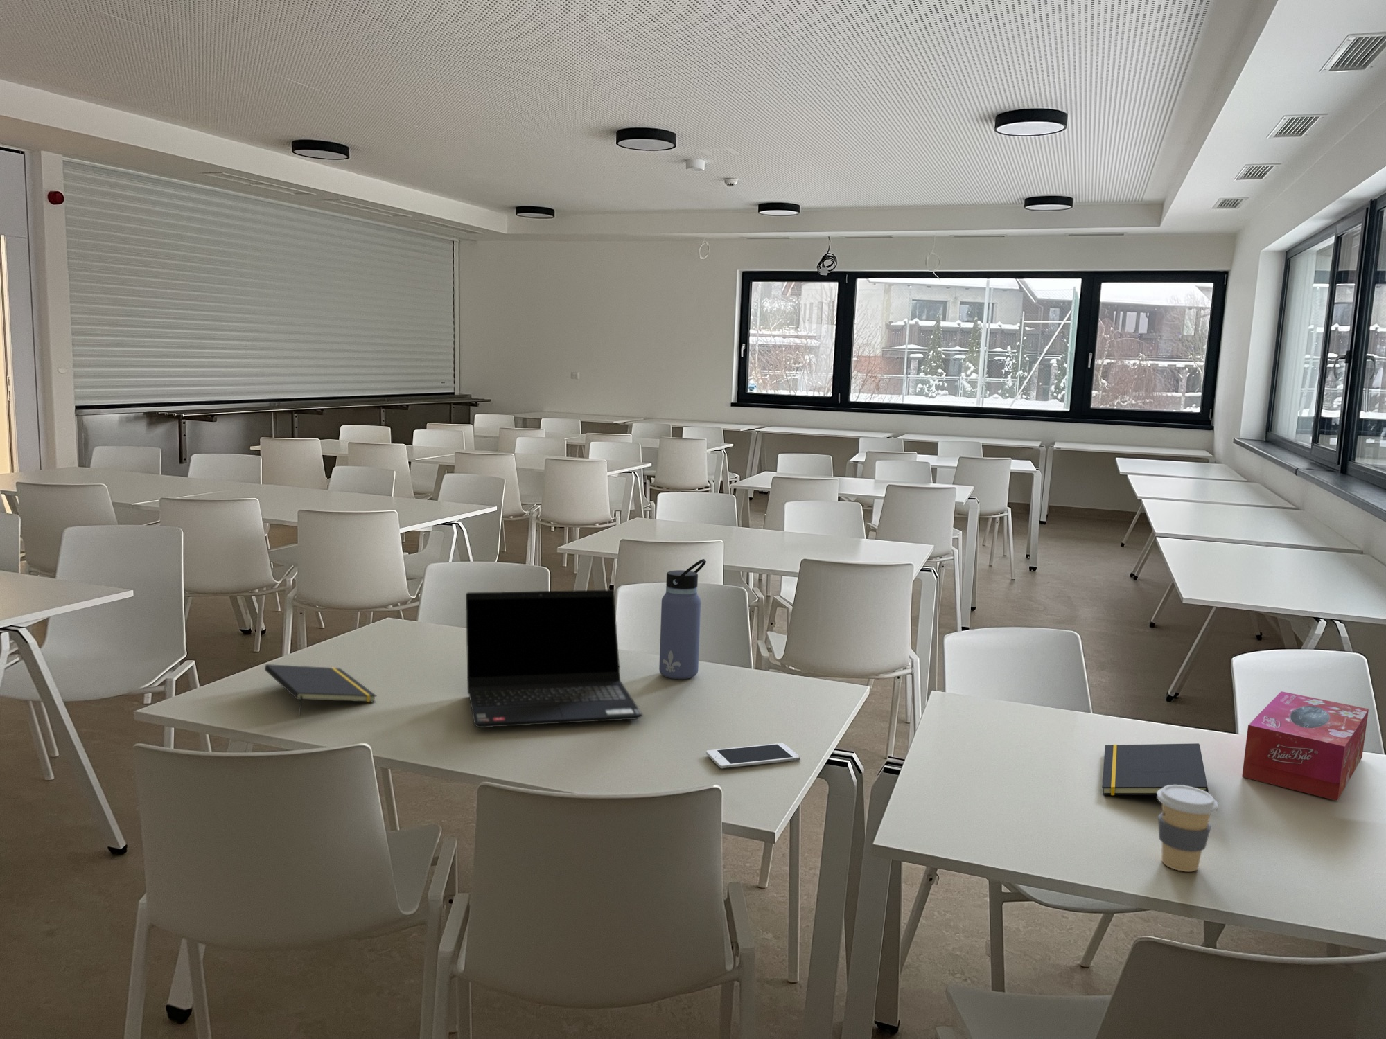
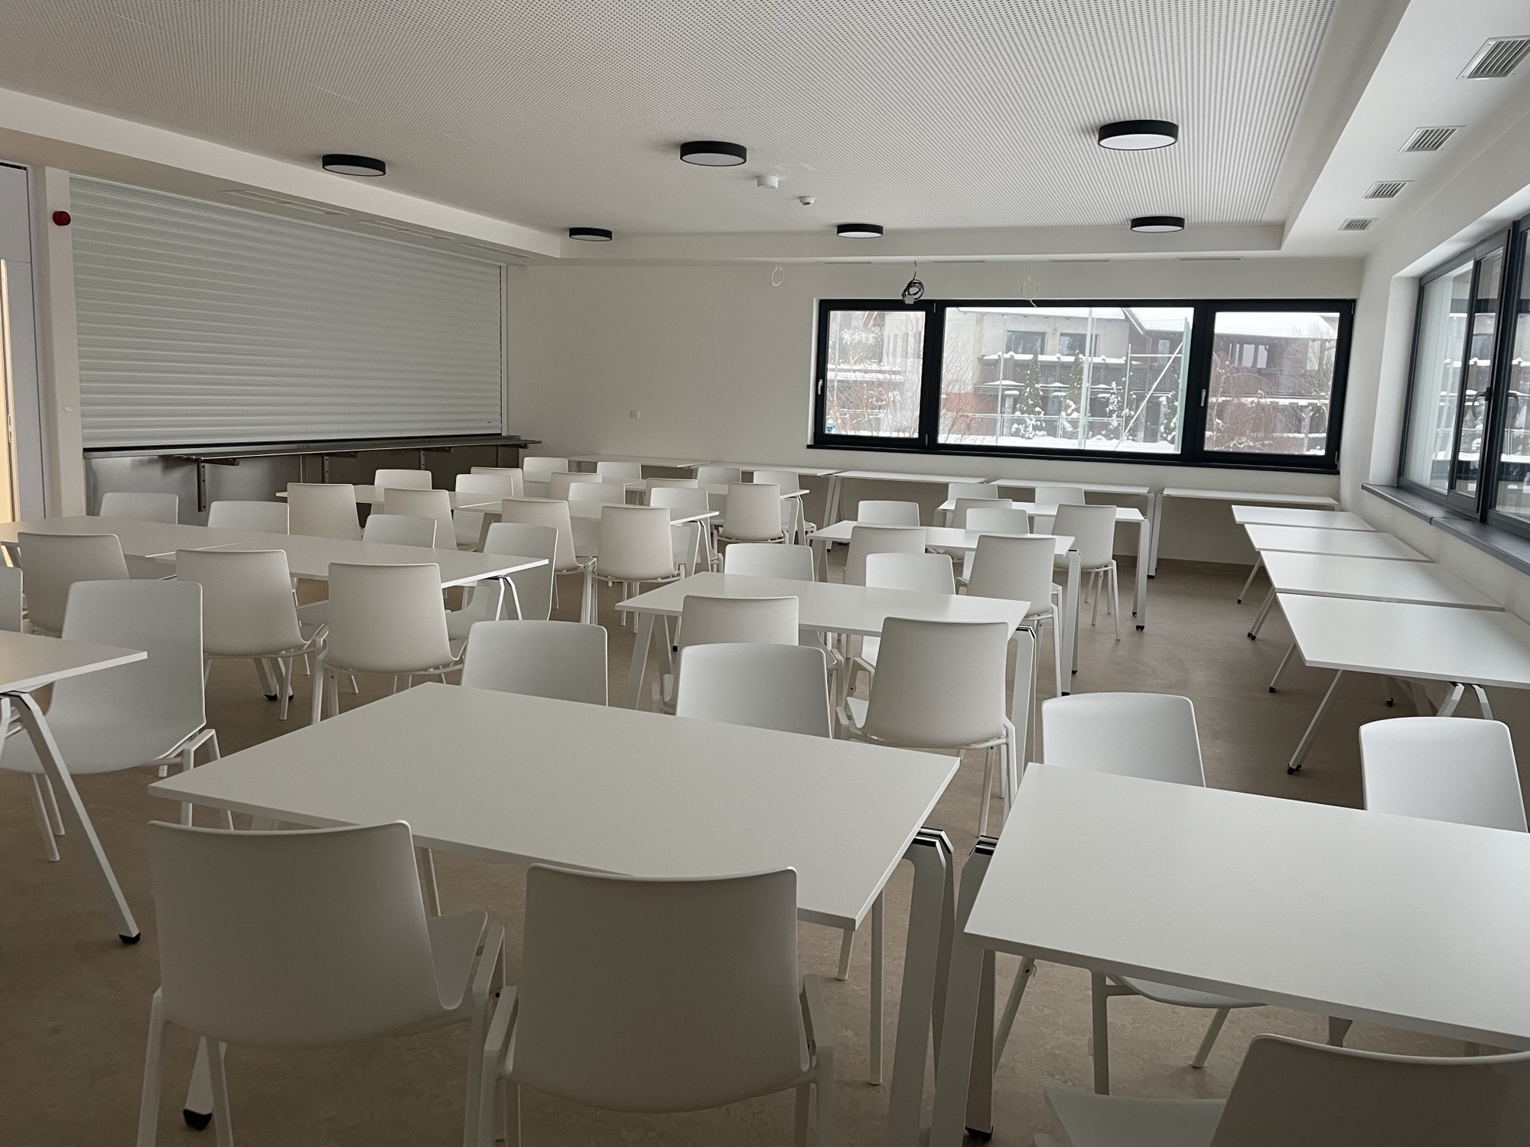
- cell phone (753, 755)
- laptop computer (550, 654)
- tissue box (1307, 742)
- coffee cup (1184, 829)
- notepad (1152, 768)
- water bottle (682, 616)
- notepad (320, 682)
